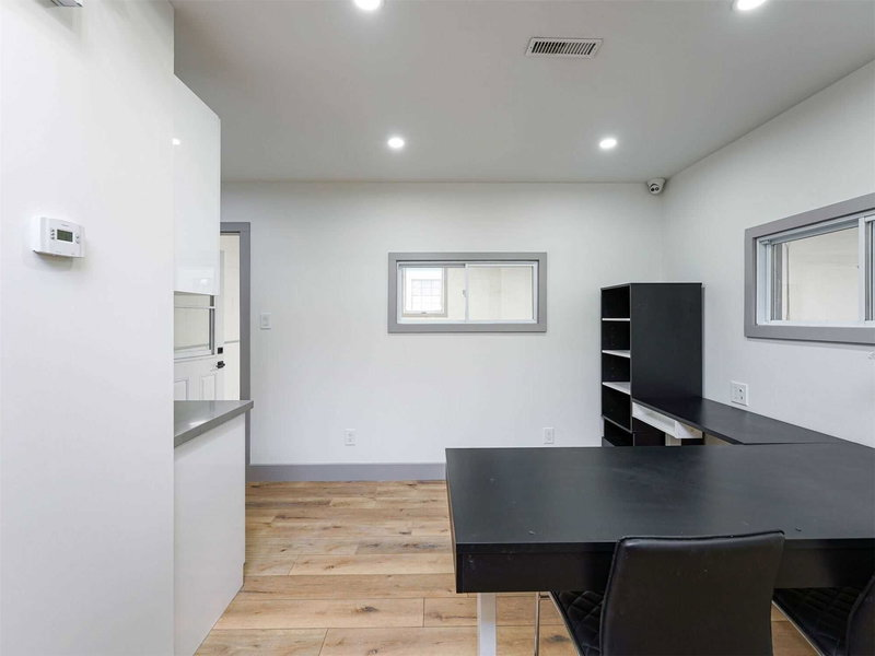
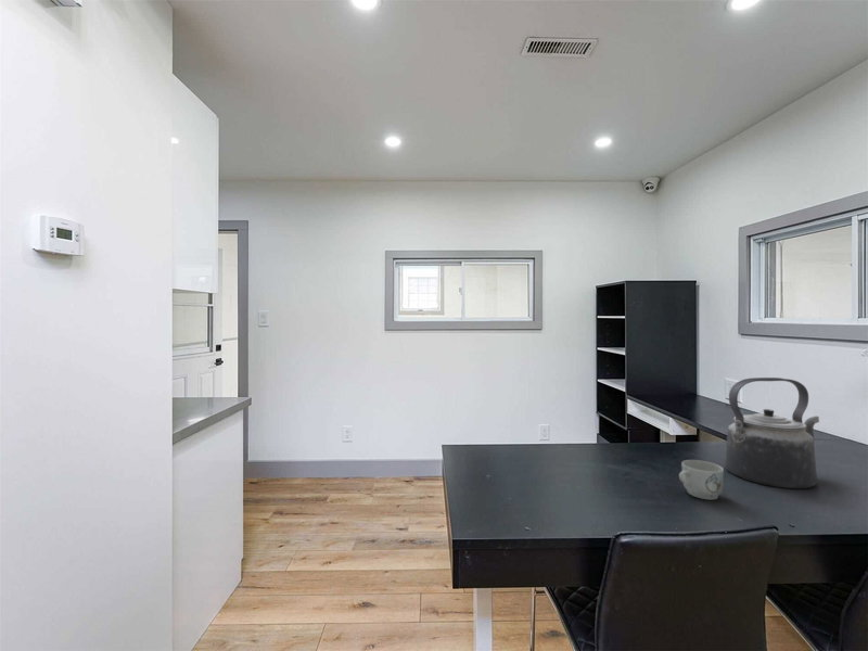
+ mug (698, 480)
+ kettle (775, 426)
